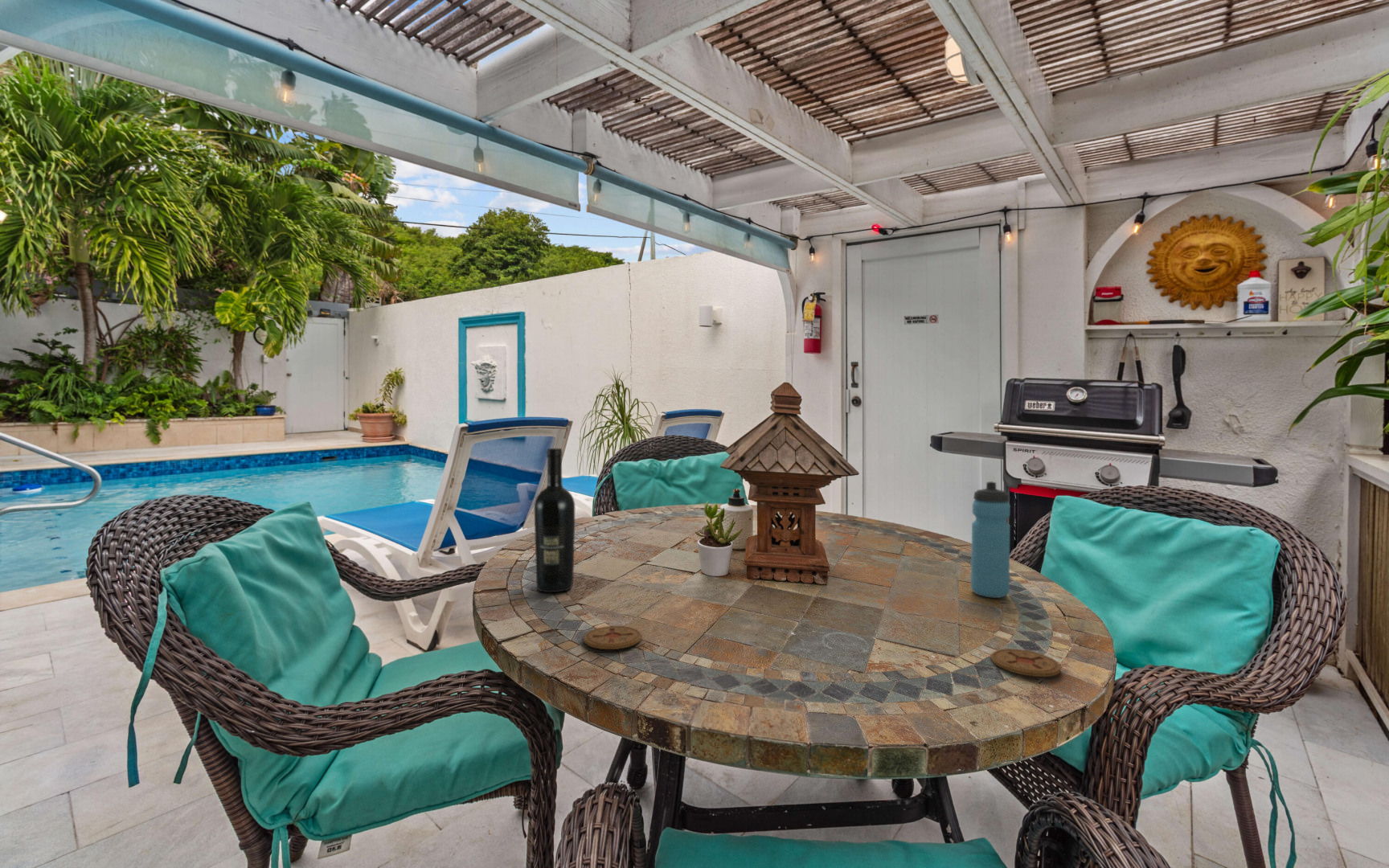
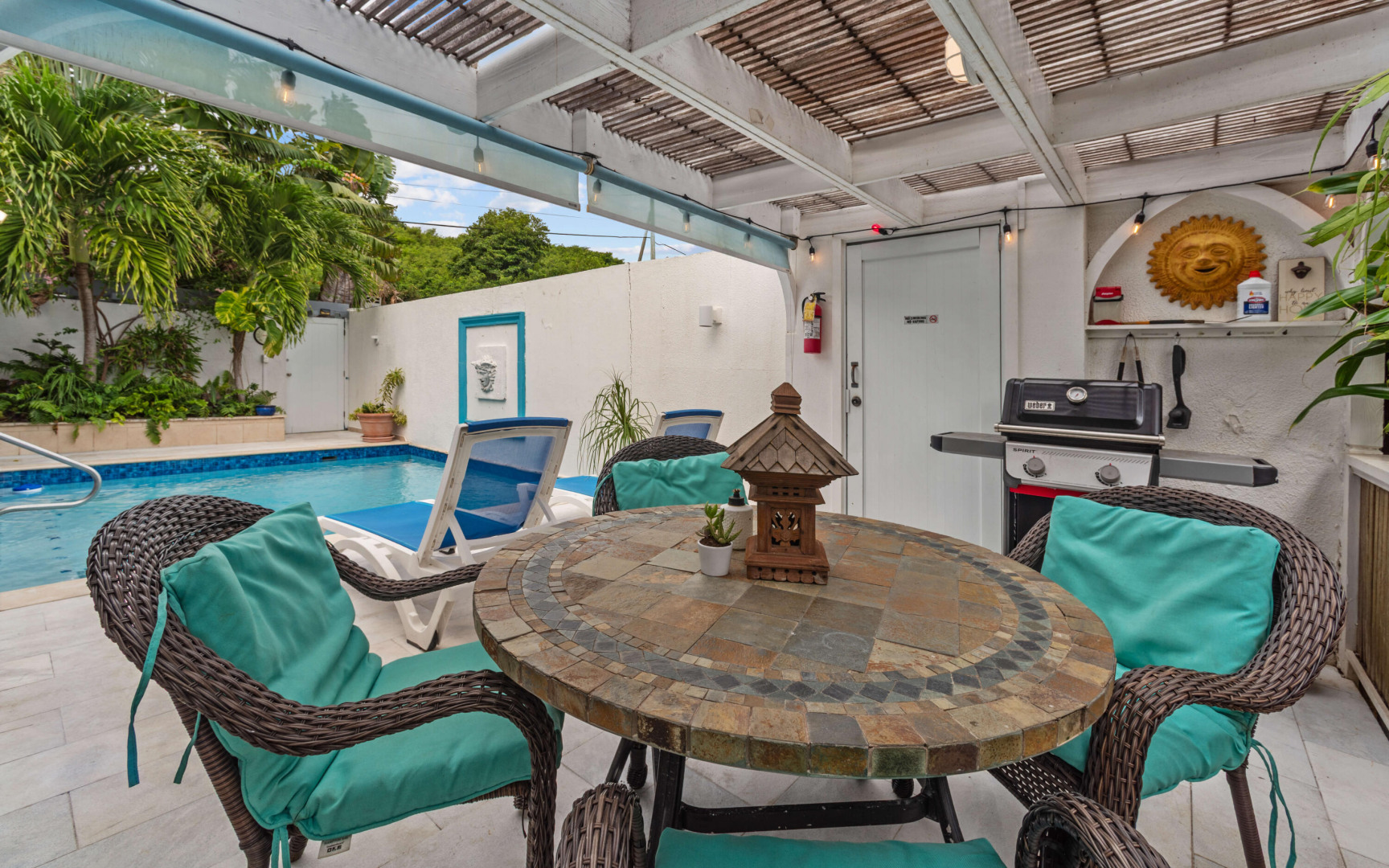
- water bottle (990, 538)
- coaster (1025, 661)
- wine bottle (555, 518)
- coaster (613, 637)
